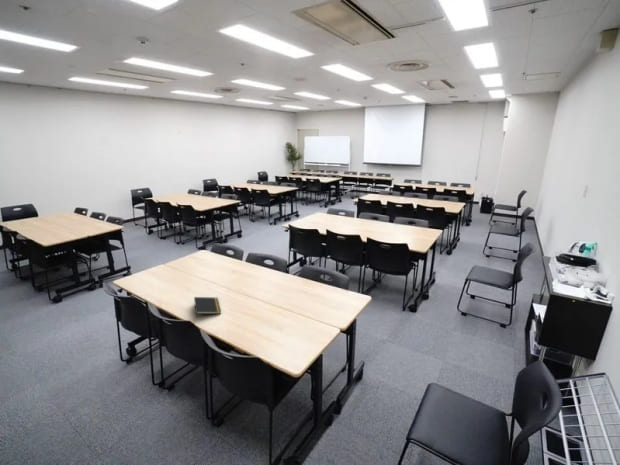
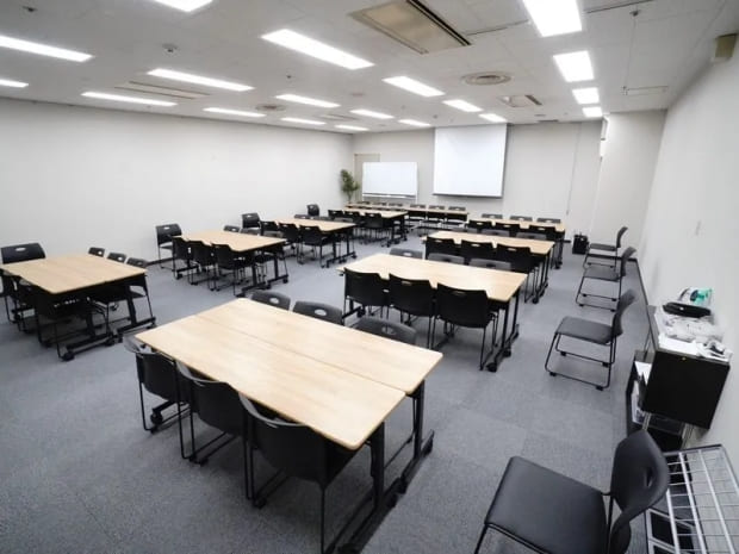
- notepad (207, 305)
